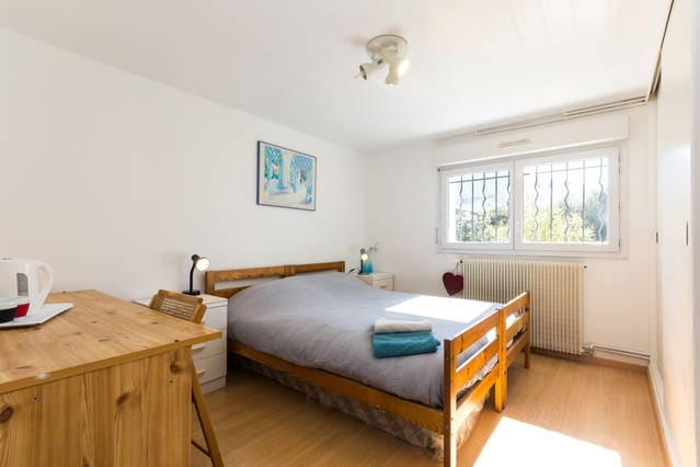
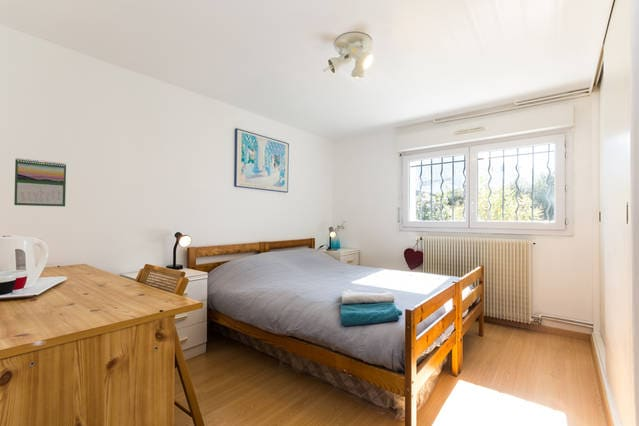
+ calendar (41, 182)
